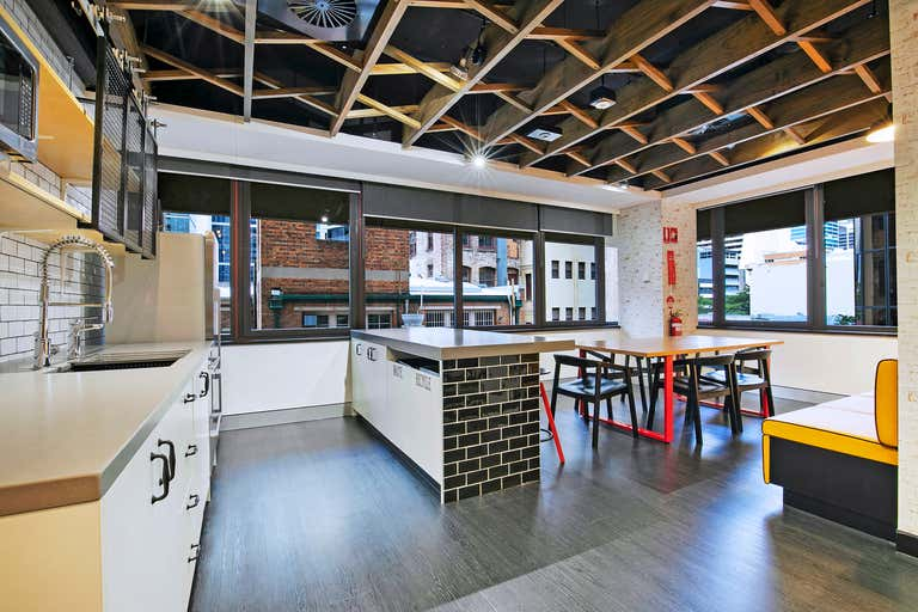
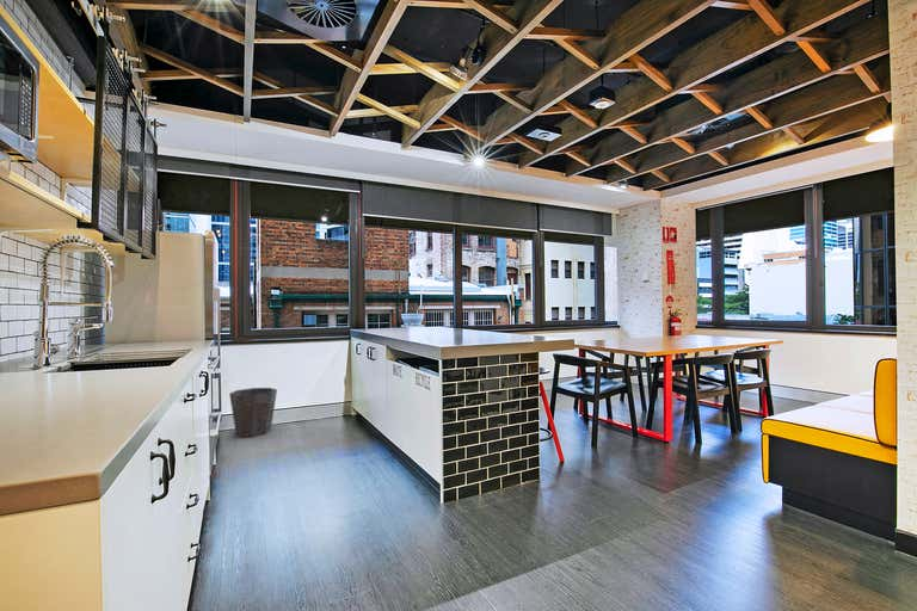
+ waste bin (253, 412)
